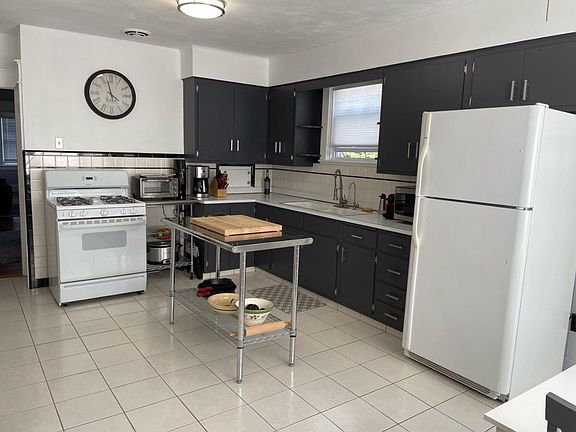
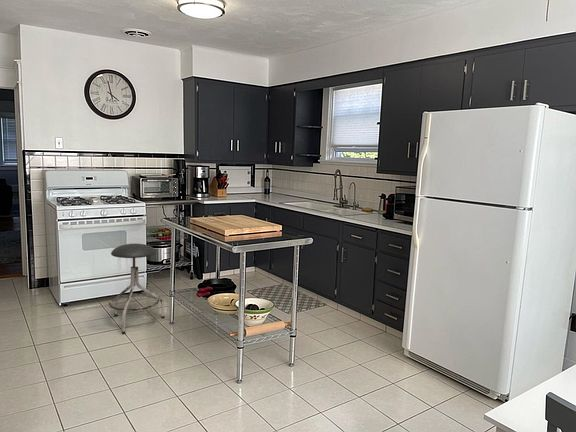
+ stool (133, 284)
